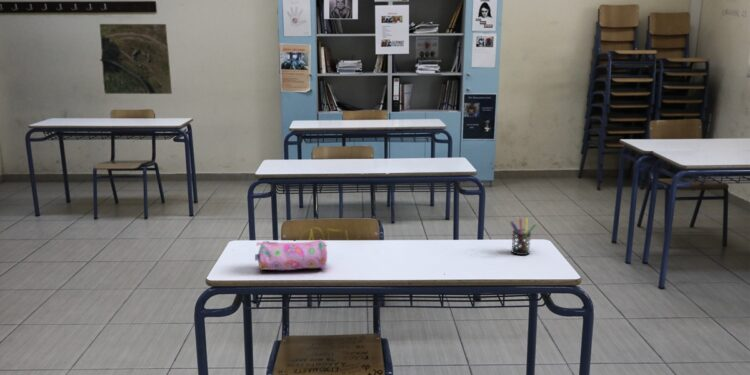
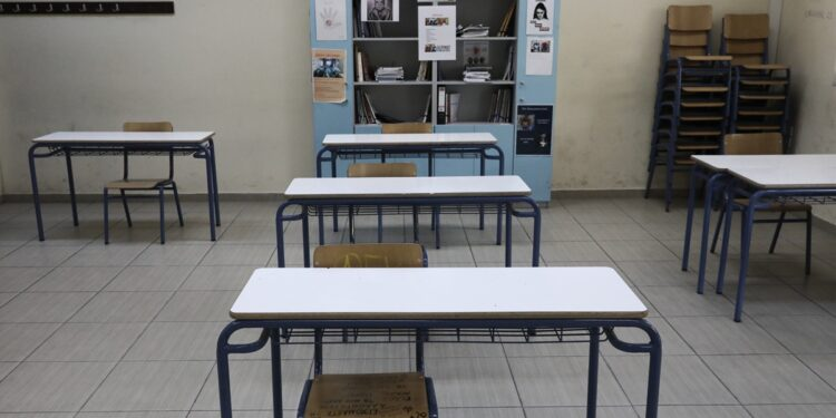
- map (134, 59)
- pencil case (292, 255)
- pen holder (523, 235)
